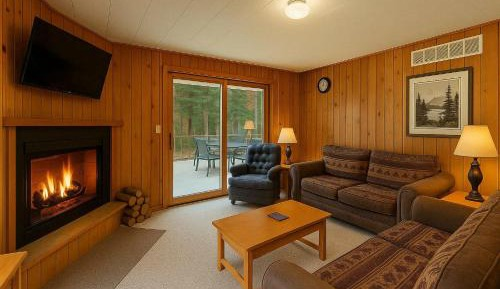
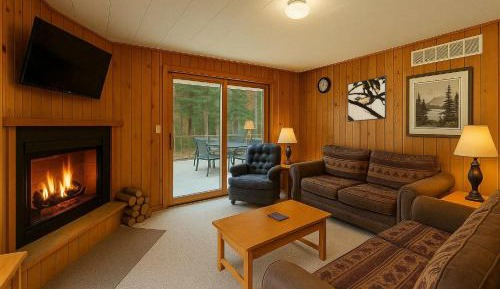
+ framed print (365, 100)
